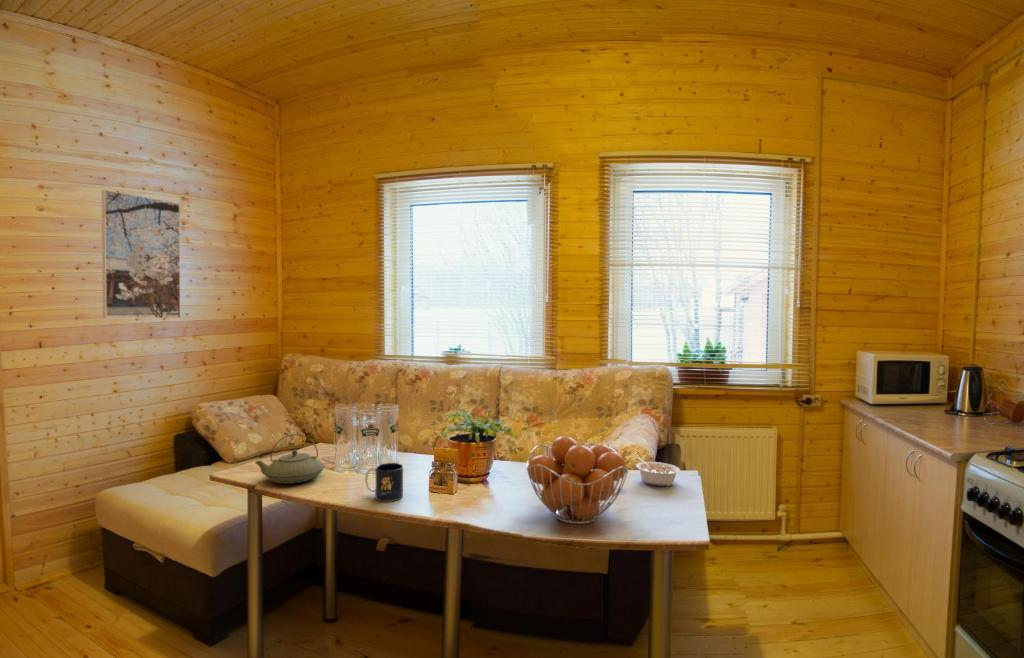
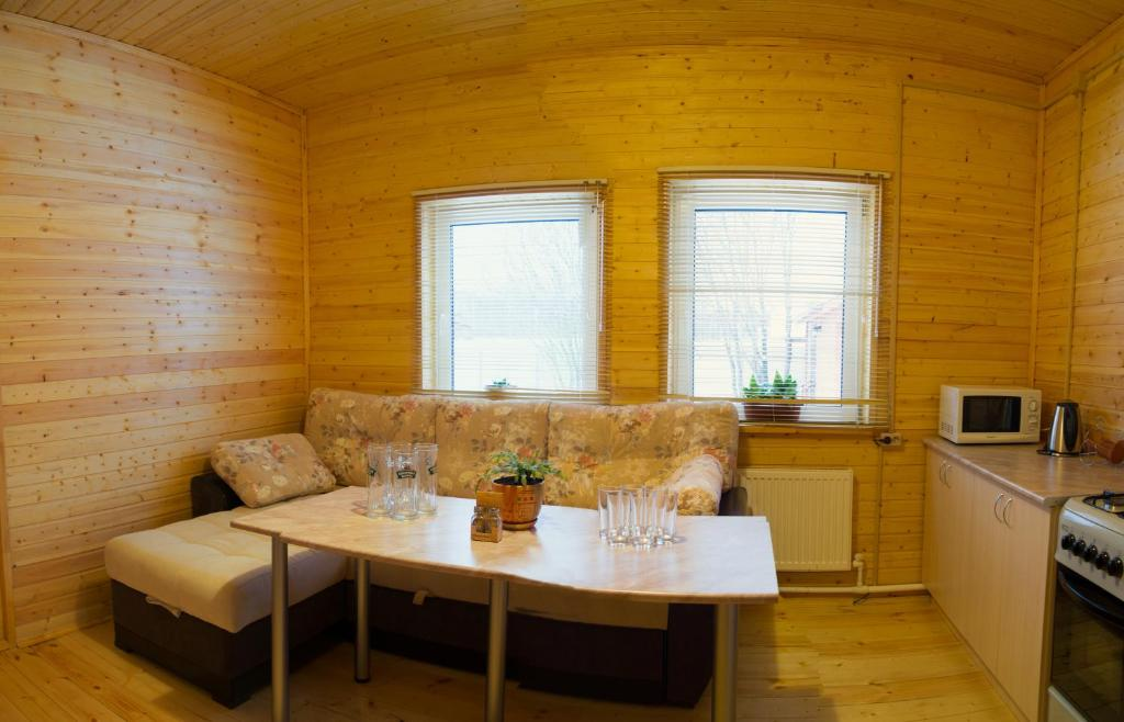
- legume (655, 472)
- teapot (290, 456)
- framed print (143, 257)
- mug (383, 481)
- fruit basket (576, 478)
